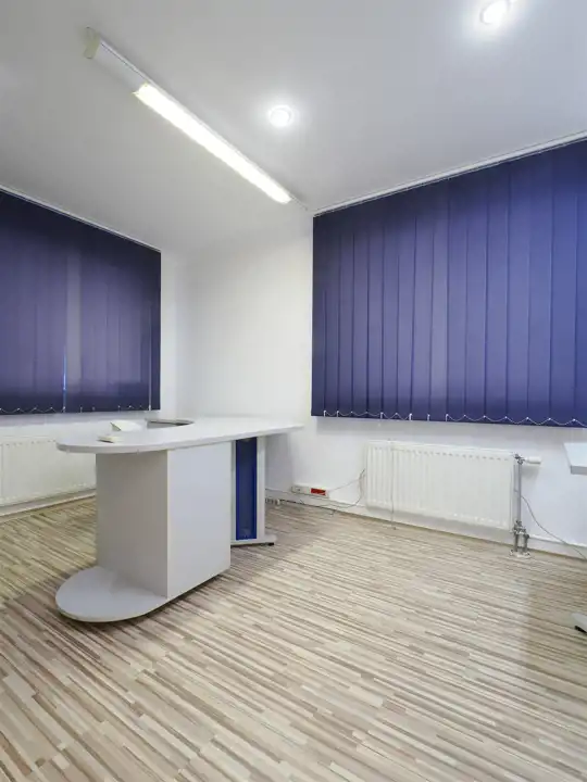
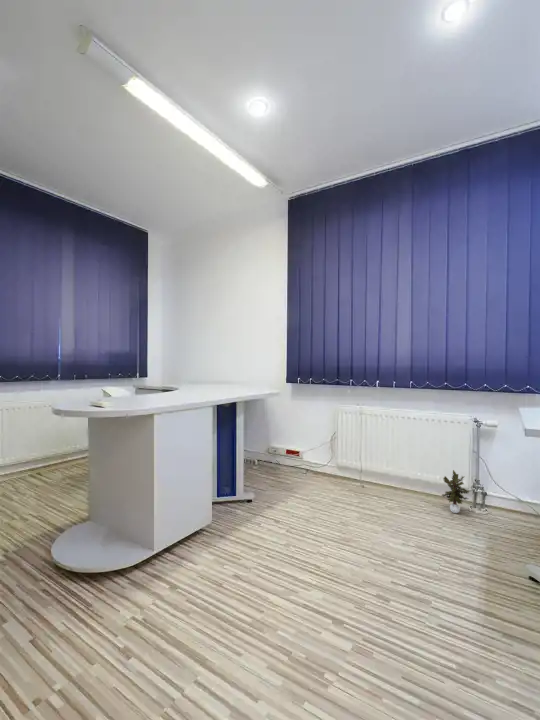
+ potted plant (454, 492)
